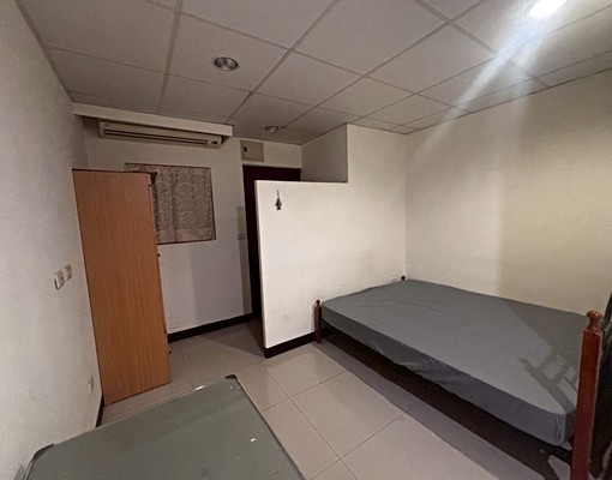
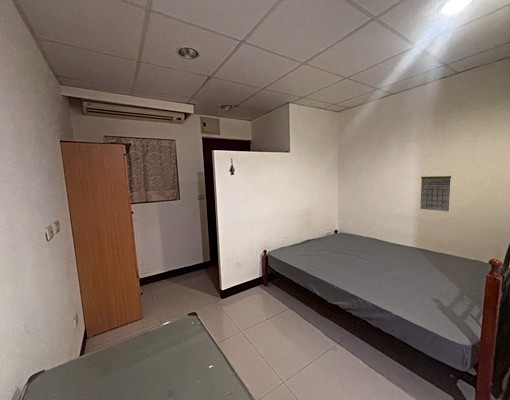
+ calendar (435, 189)
